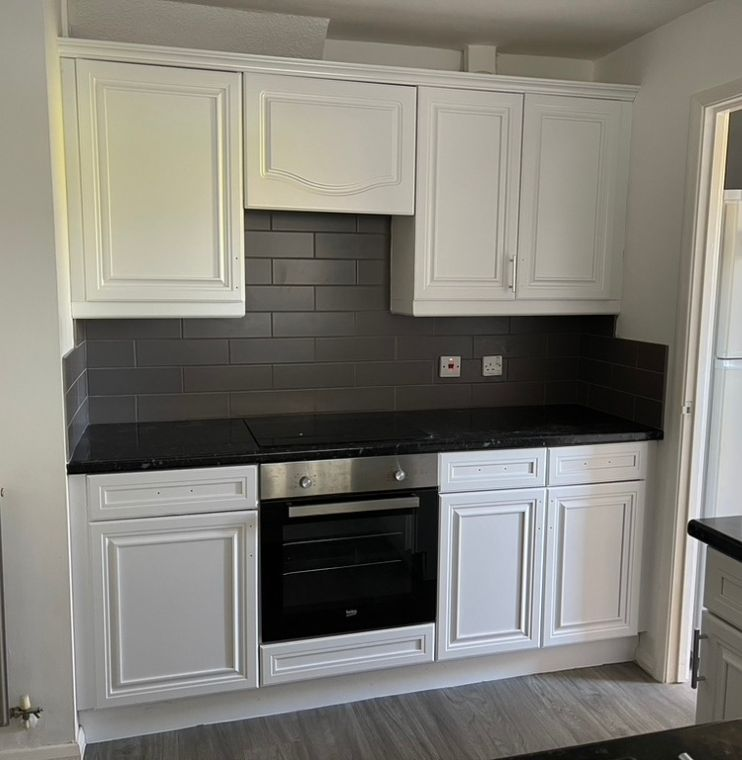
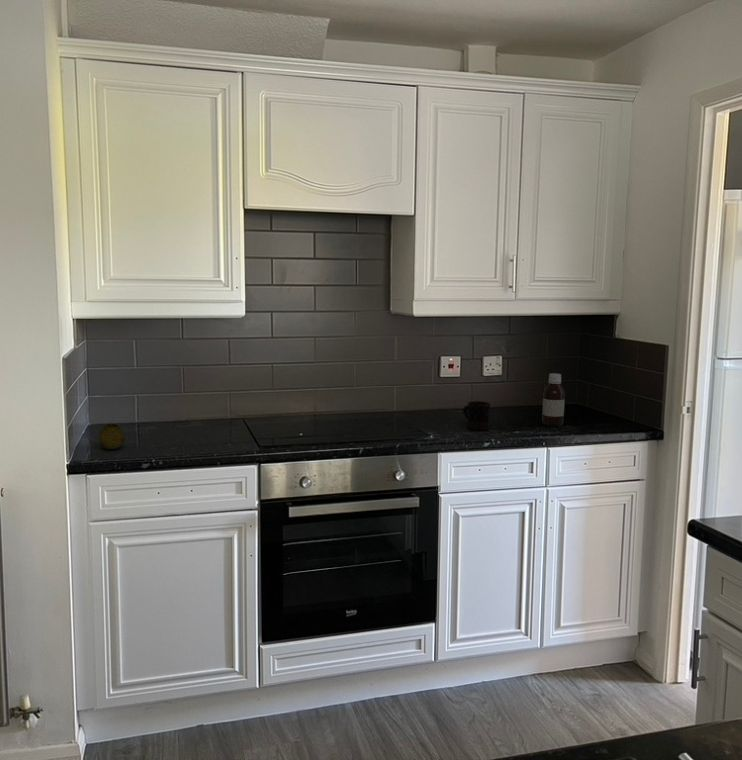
+ mug (474, 415)
+ fruit (112, 436)
+ bottle (553, 399)
